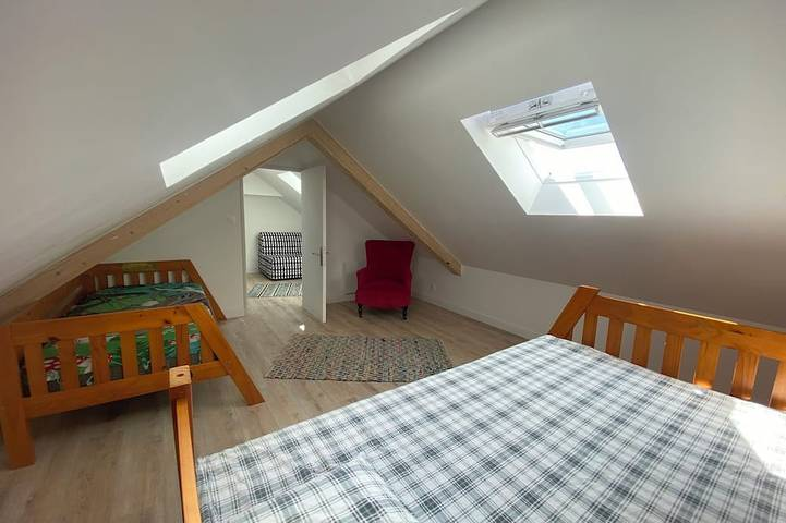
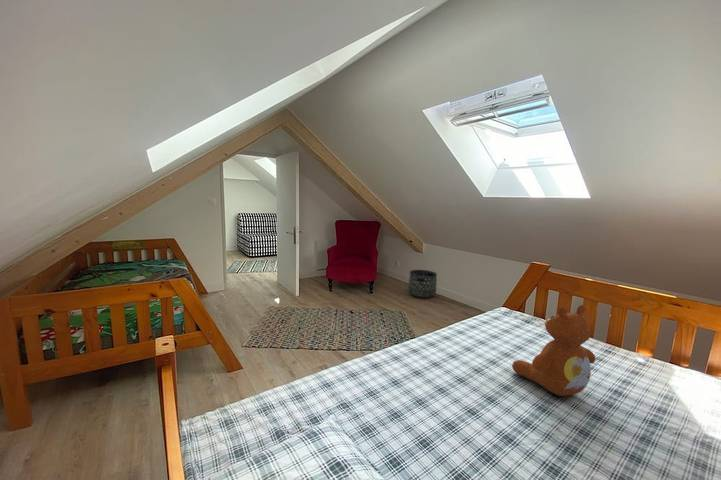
+ basket (422, 283)
+ teddy bear (553, 343)
